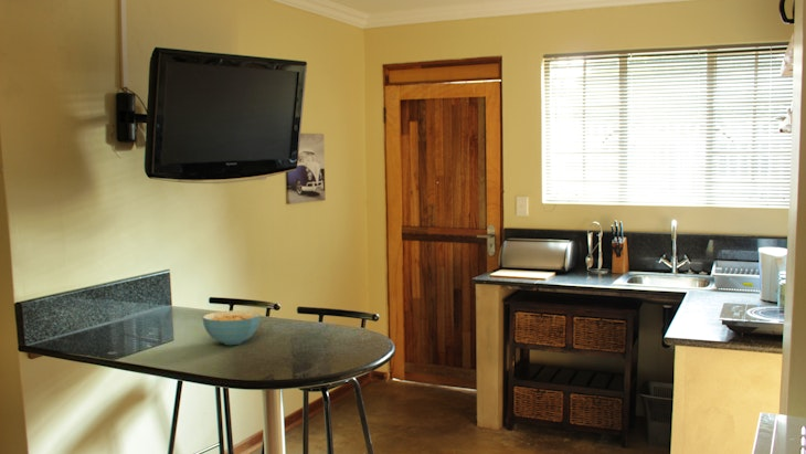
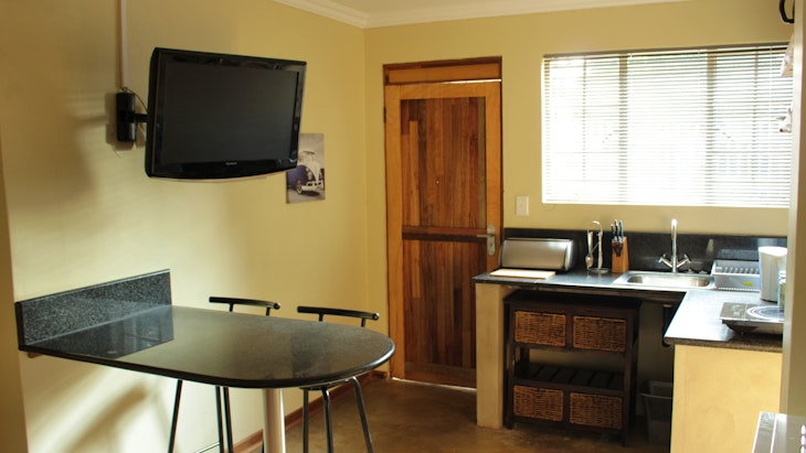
- cereal bowl (232, 329)
